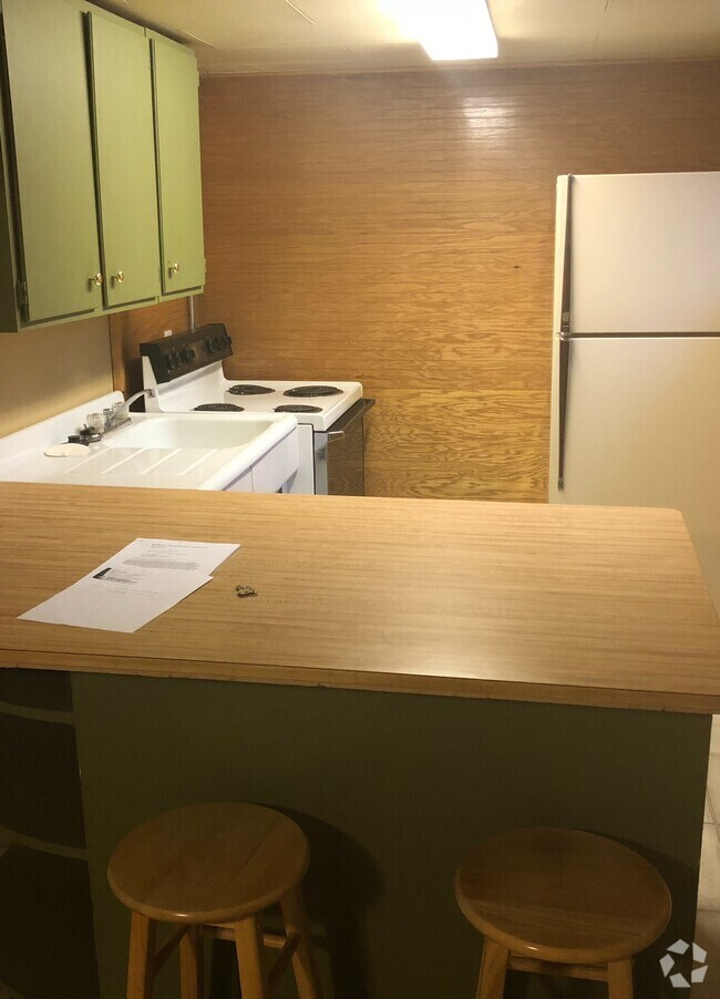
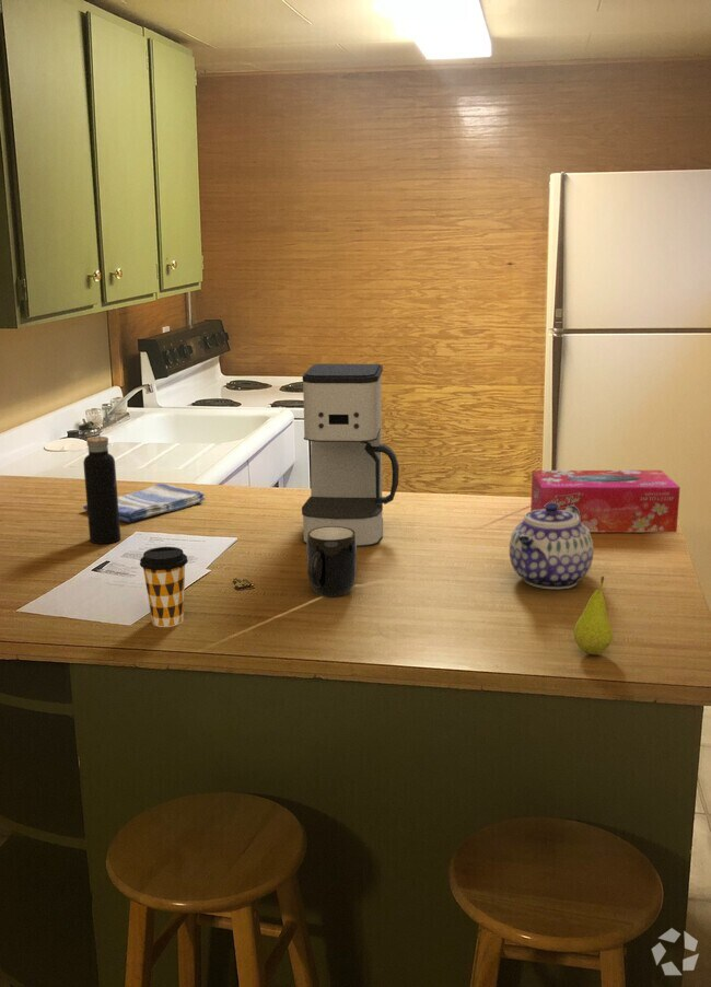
+ fruit (594, 616)
+ mug (327, 564)
+ coffee maker (350, 453)
+ dish towel (145, 501)
+ tissue box (602, 500)
+ teapot (550, 542)
+ coffee cup (165, 587)
+ water bottle (101, 484)
